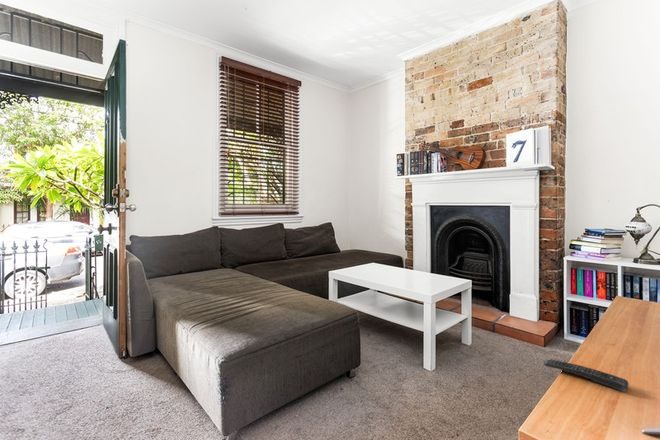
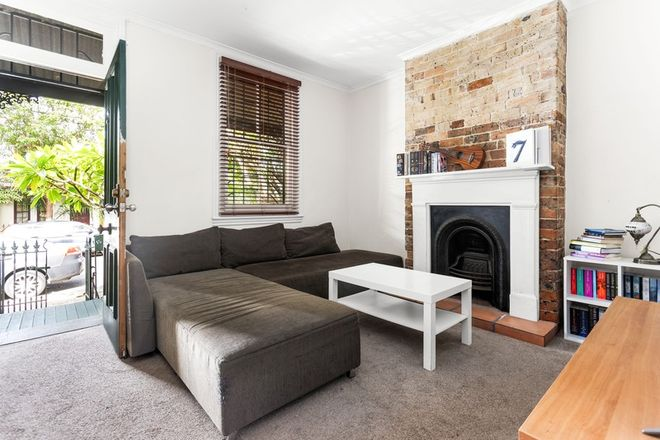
- remote control (581, 372)
